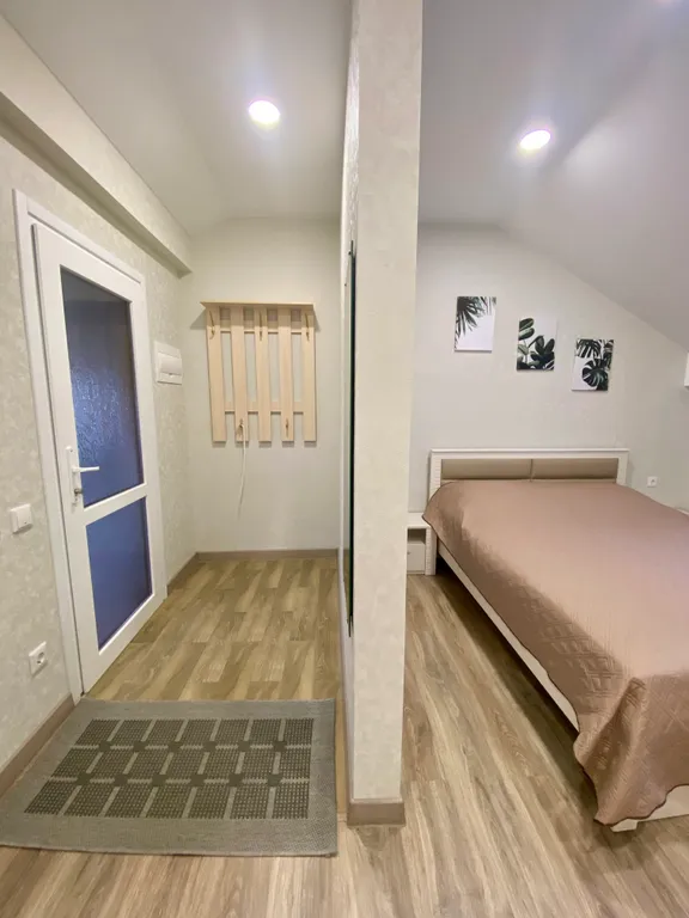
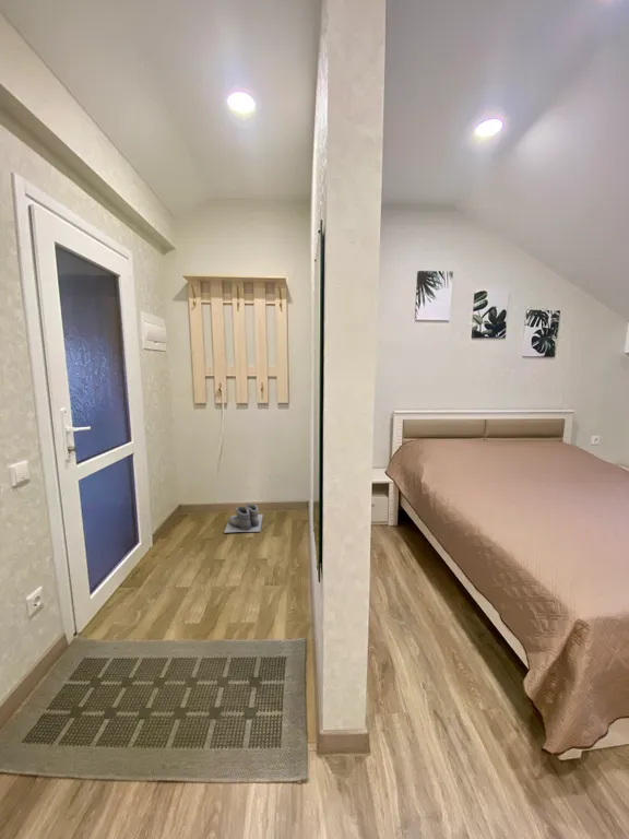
+ boots (244, 513)
